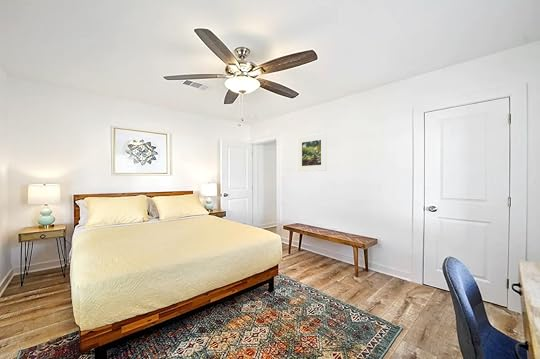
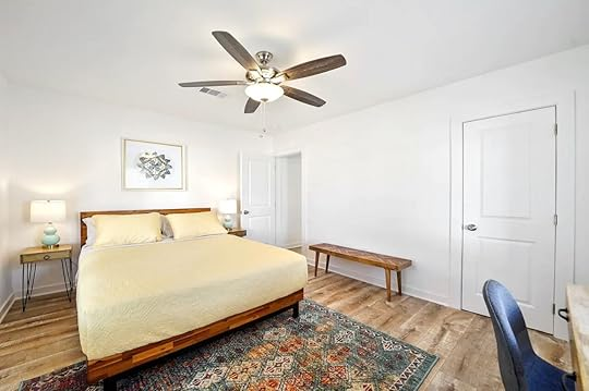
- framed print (311, 153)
